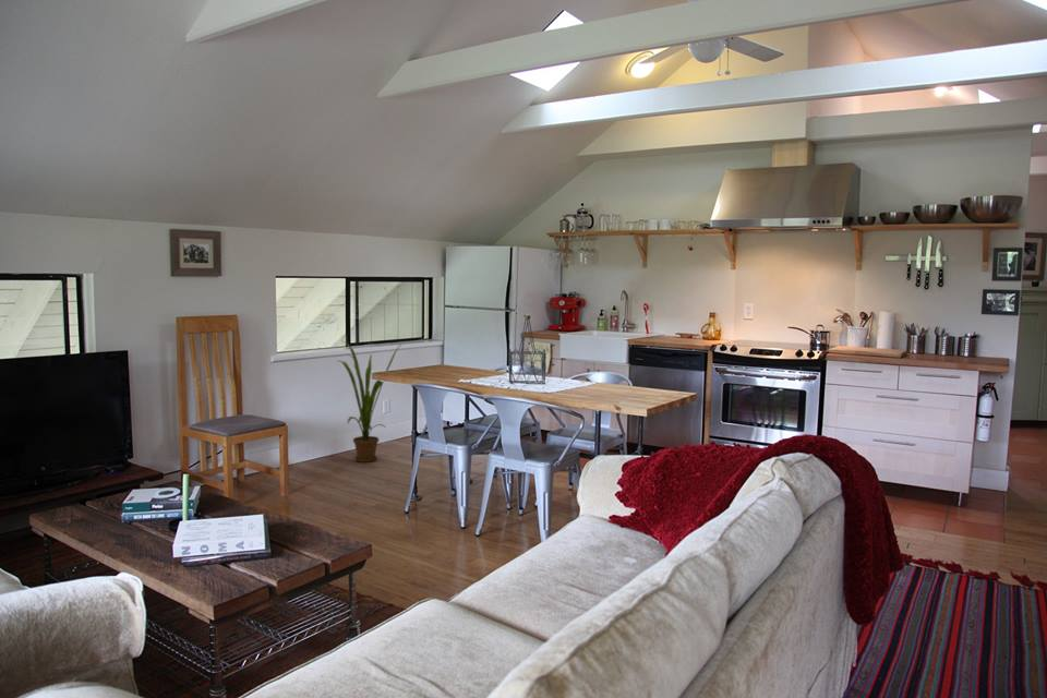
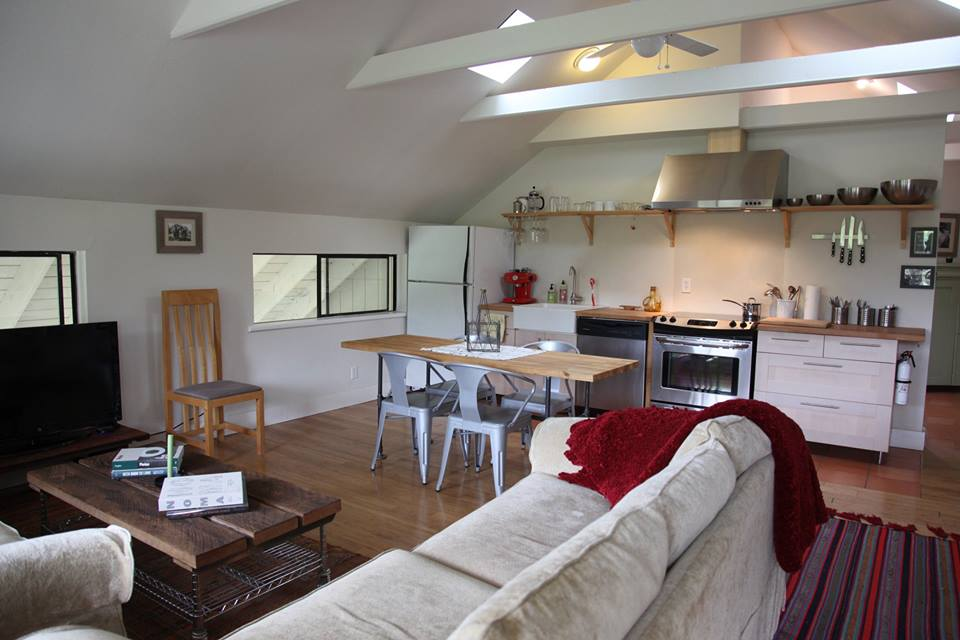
- house plant (359, 400)
